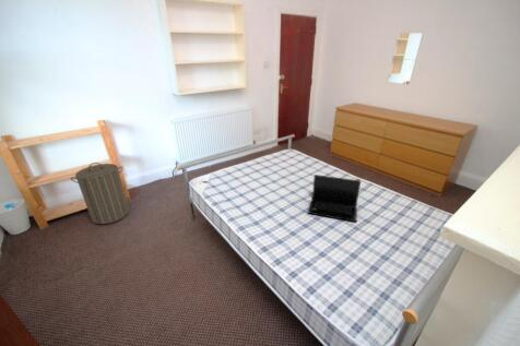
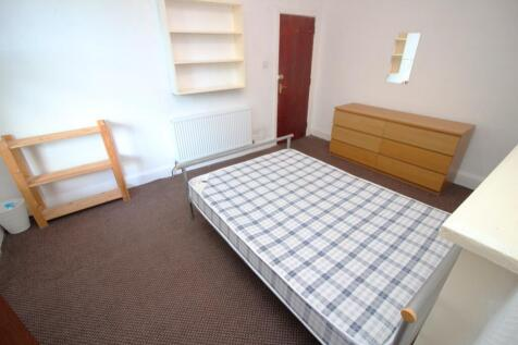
- laundry hamper (103, 189)
- laptop (333, 196)
